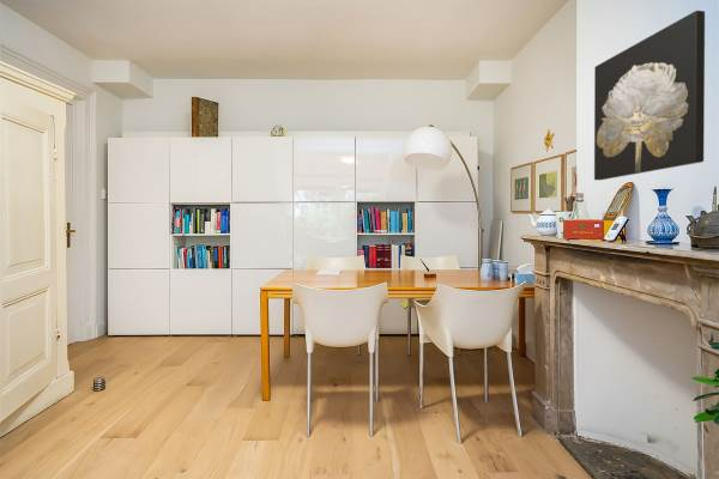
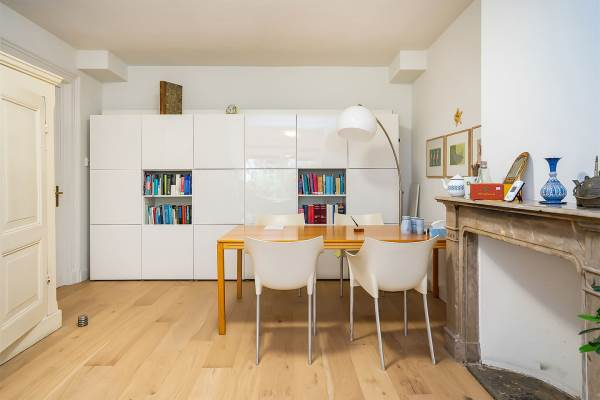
- wall art (641, 107)
